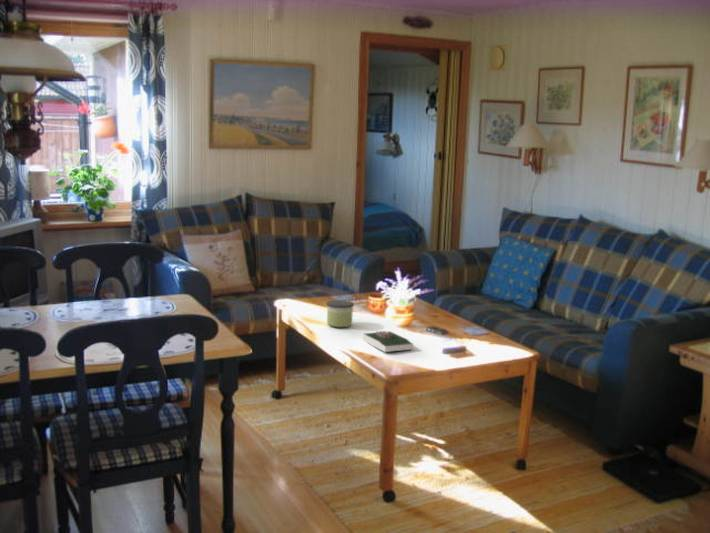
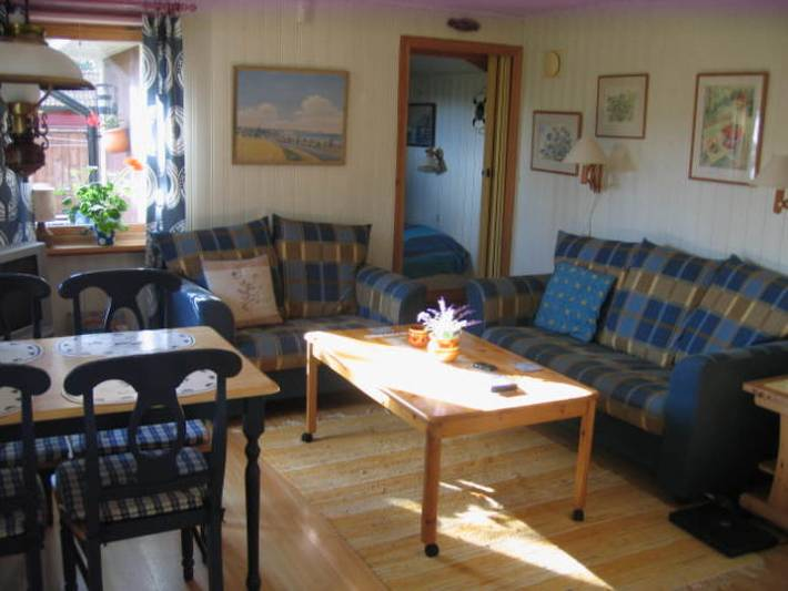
- book (387, 338)
- candle (339, 313)
